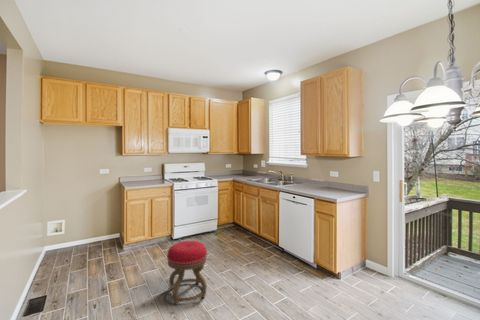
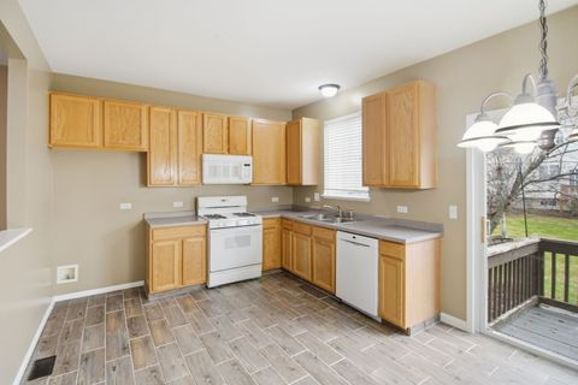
- stool (187, 269)
